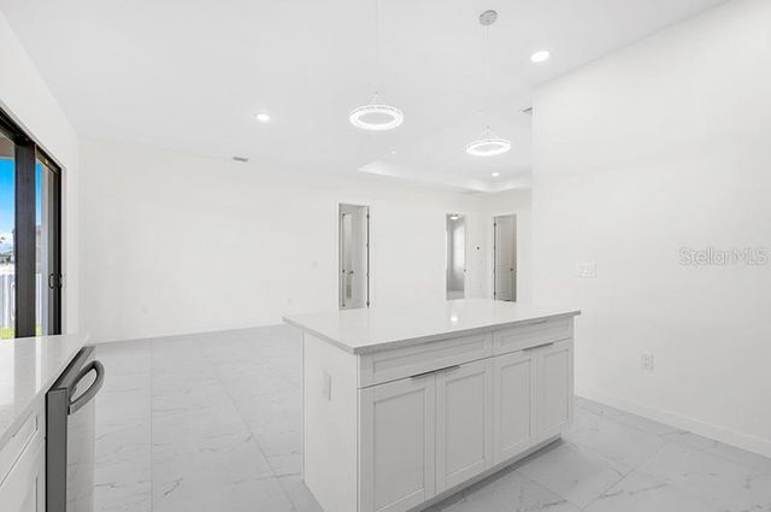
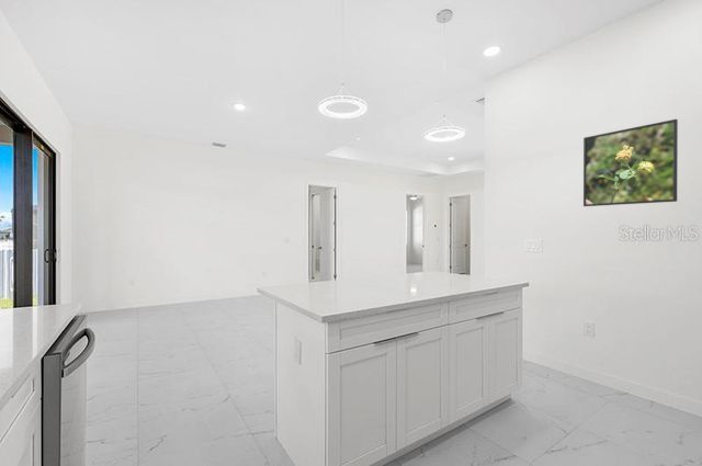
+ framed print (625, 167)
